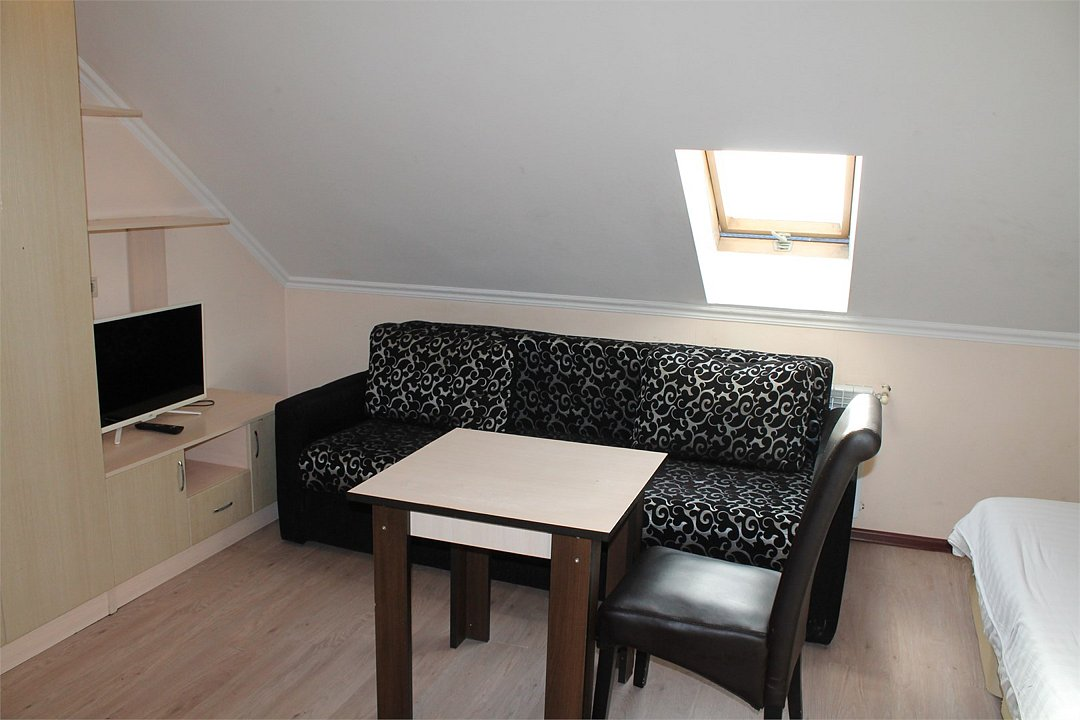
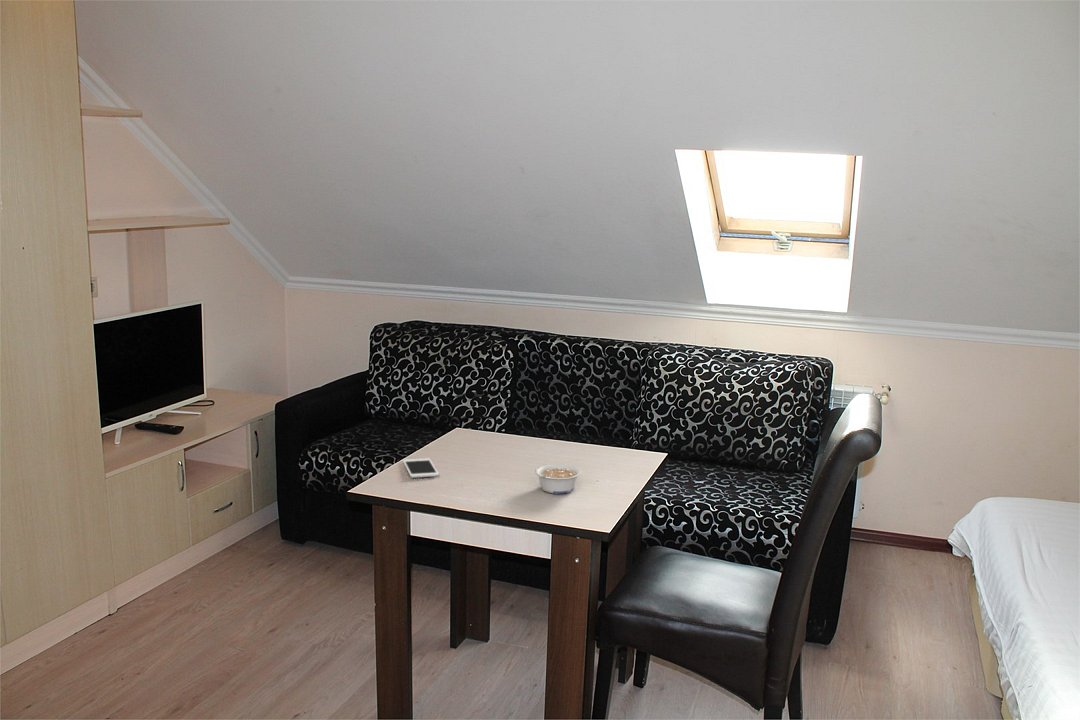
+ cell phone (420, 467)
+ legume (557, 478)
